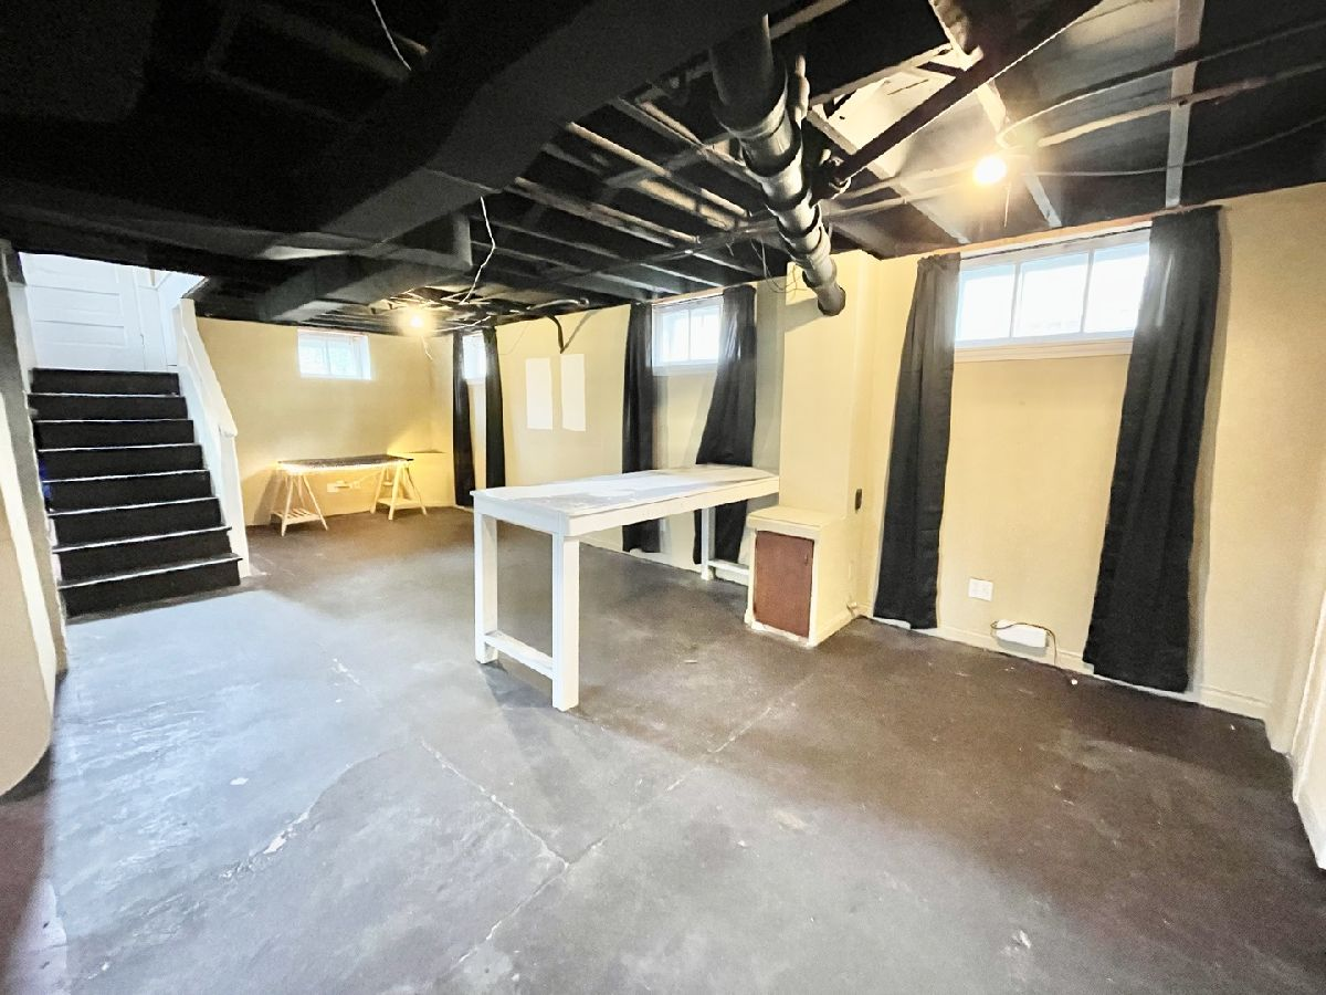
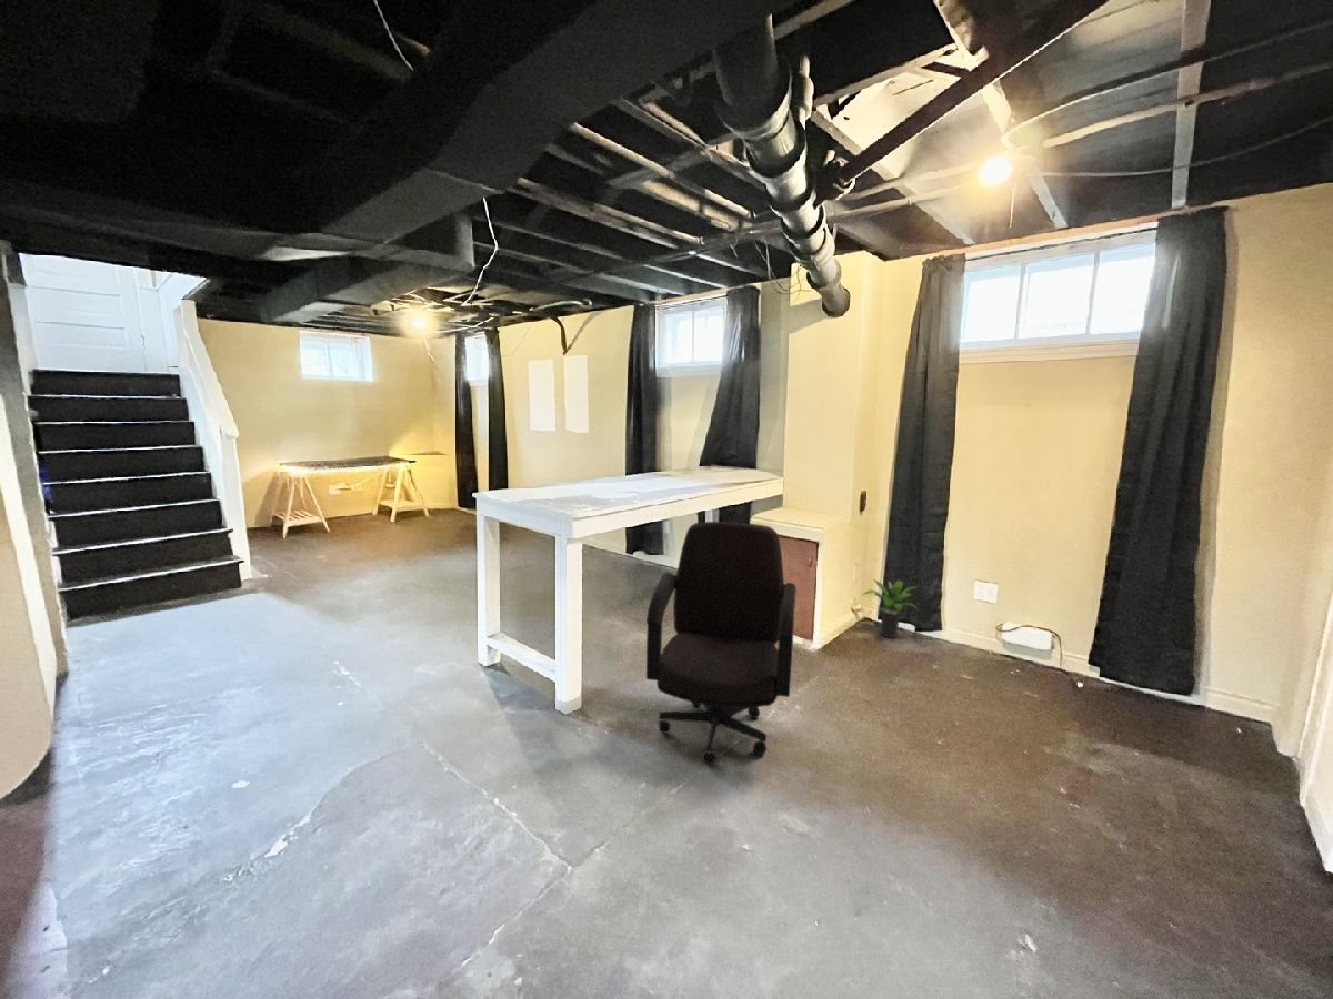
+ potted plant (890, 607)
+ office chair (723, 632)
